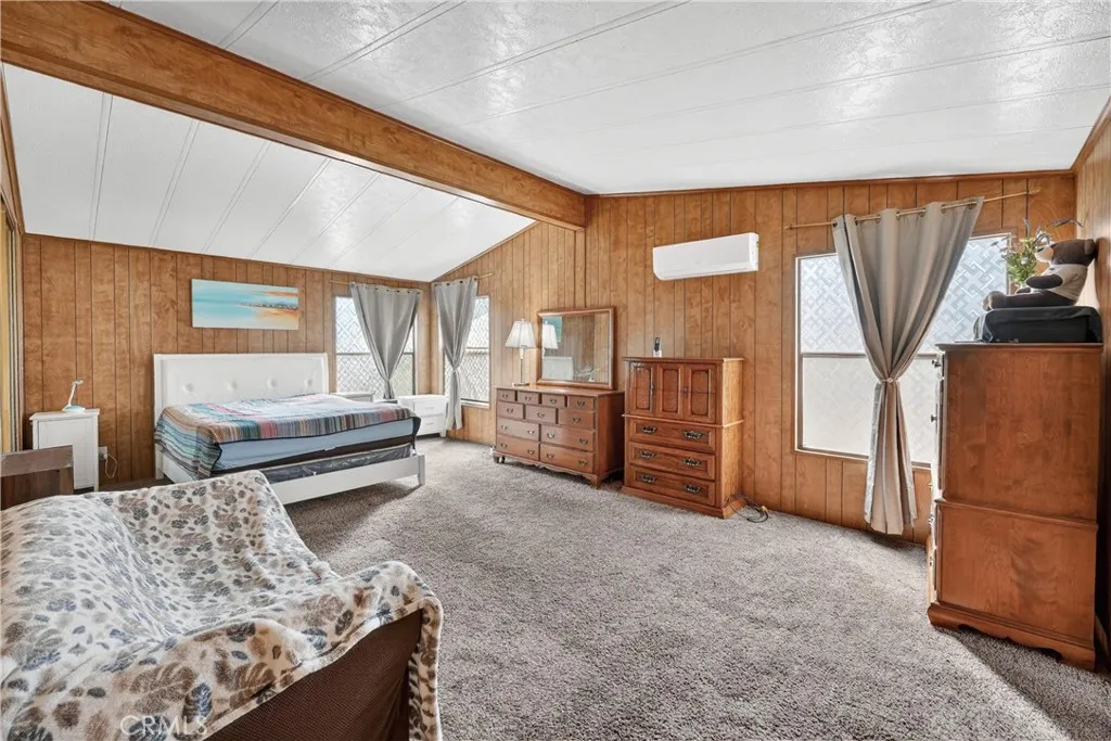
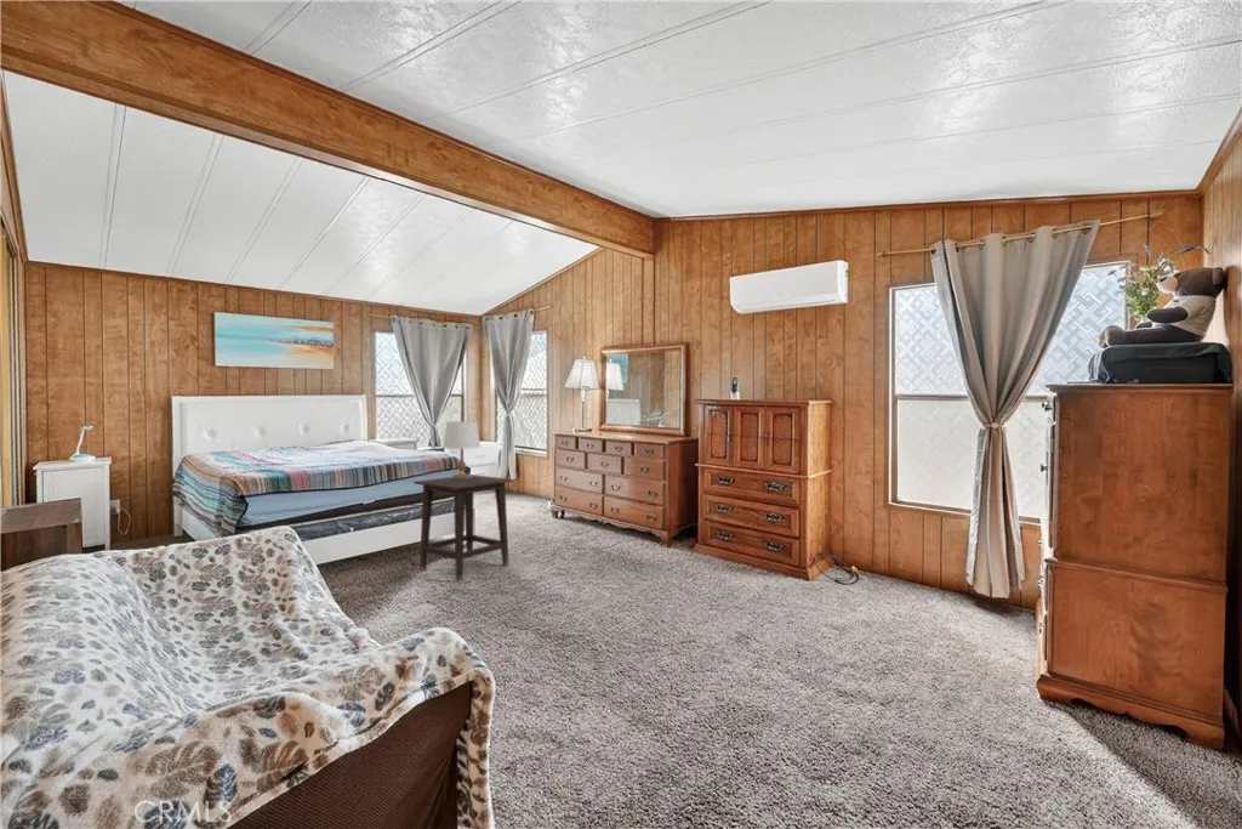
+ table lamp (461, 449)
+ side table (463, 523)
